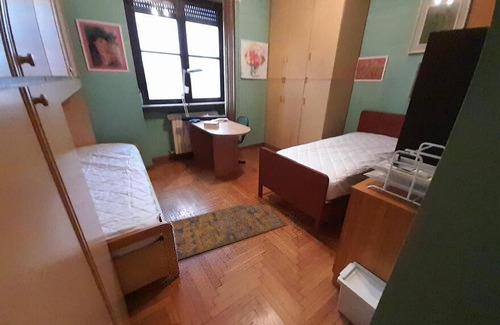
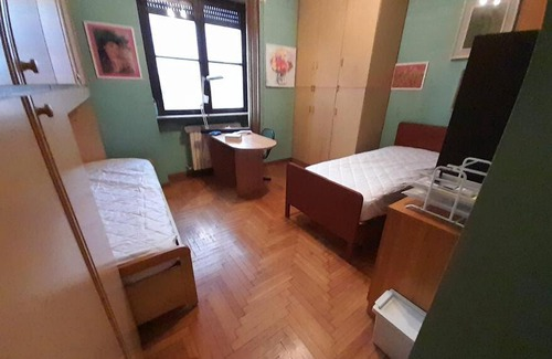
- rug (198, 231)
